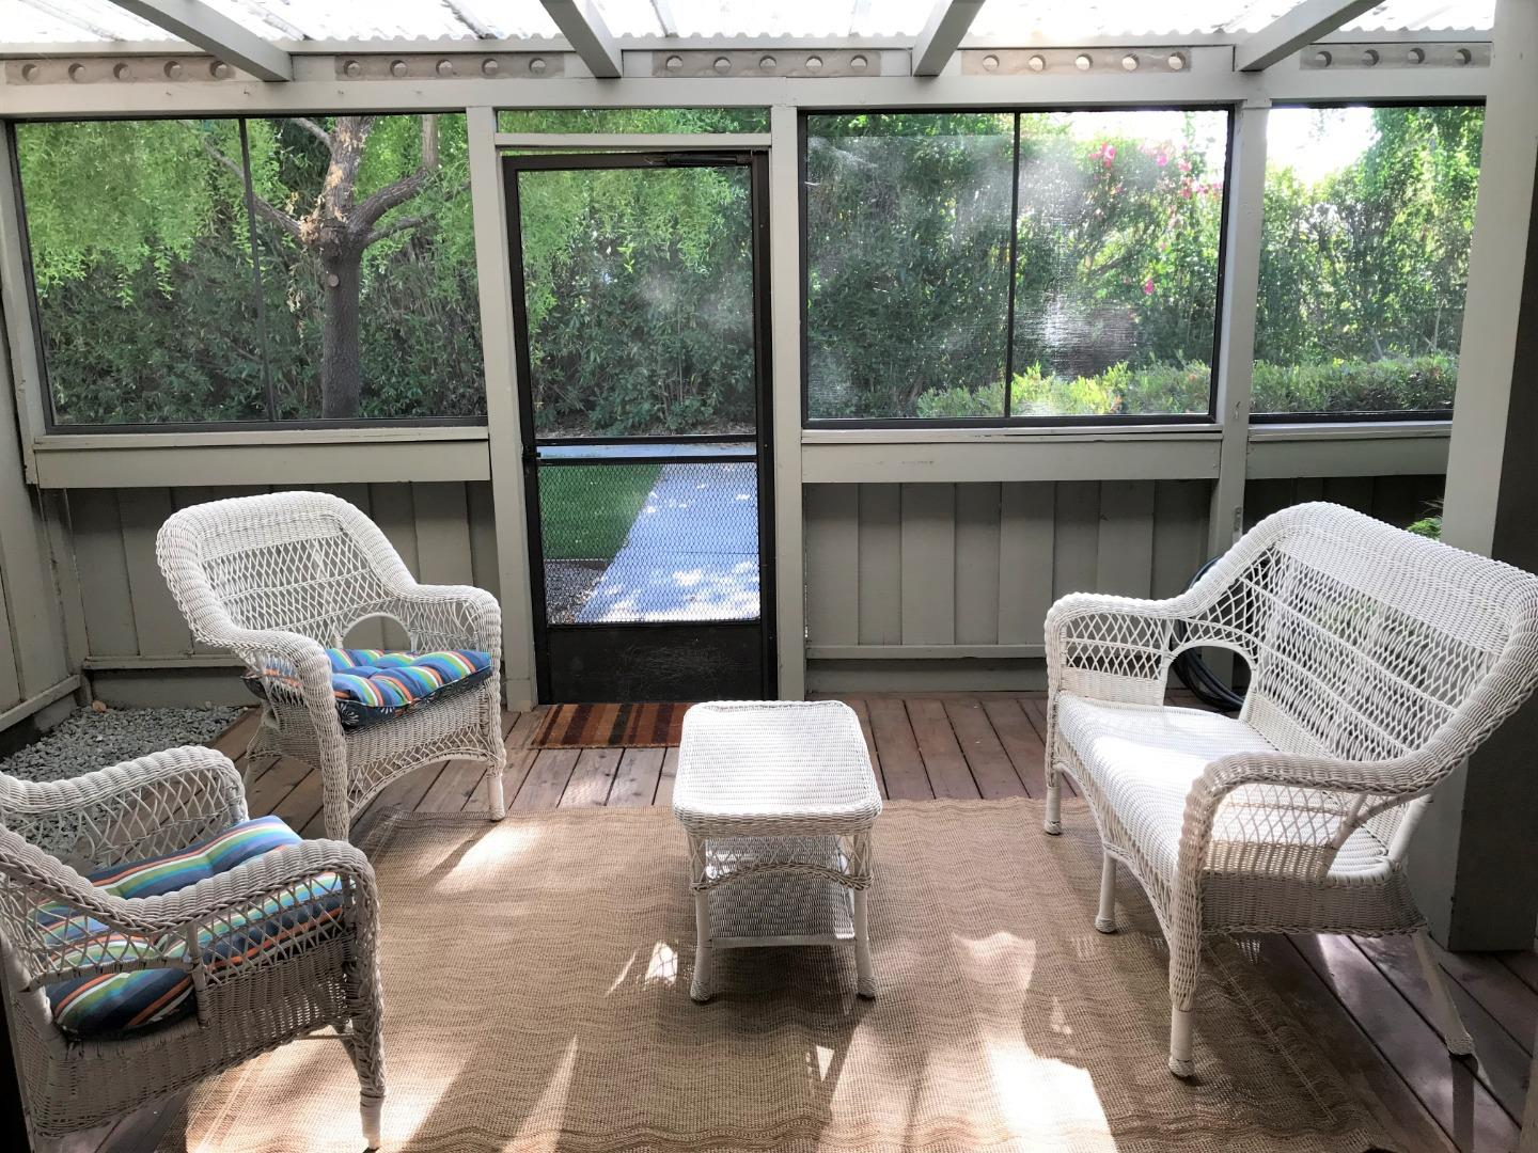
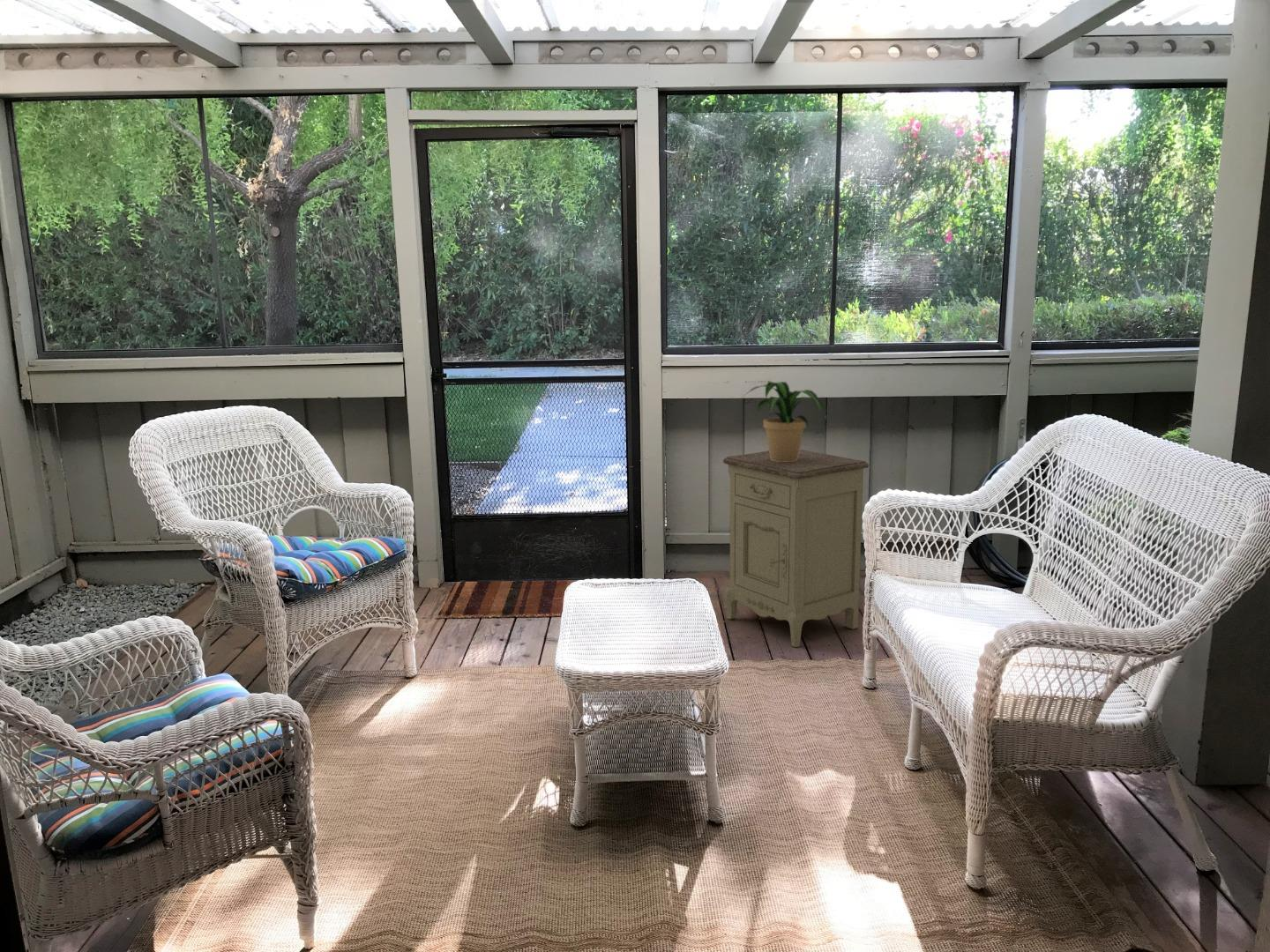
+ potted plant (784, 421)
+ nightstand (786, 544)
